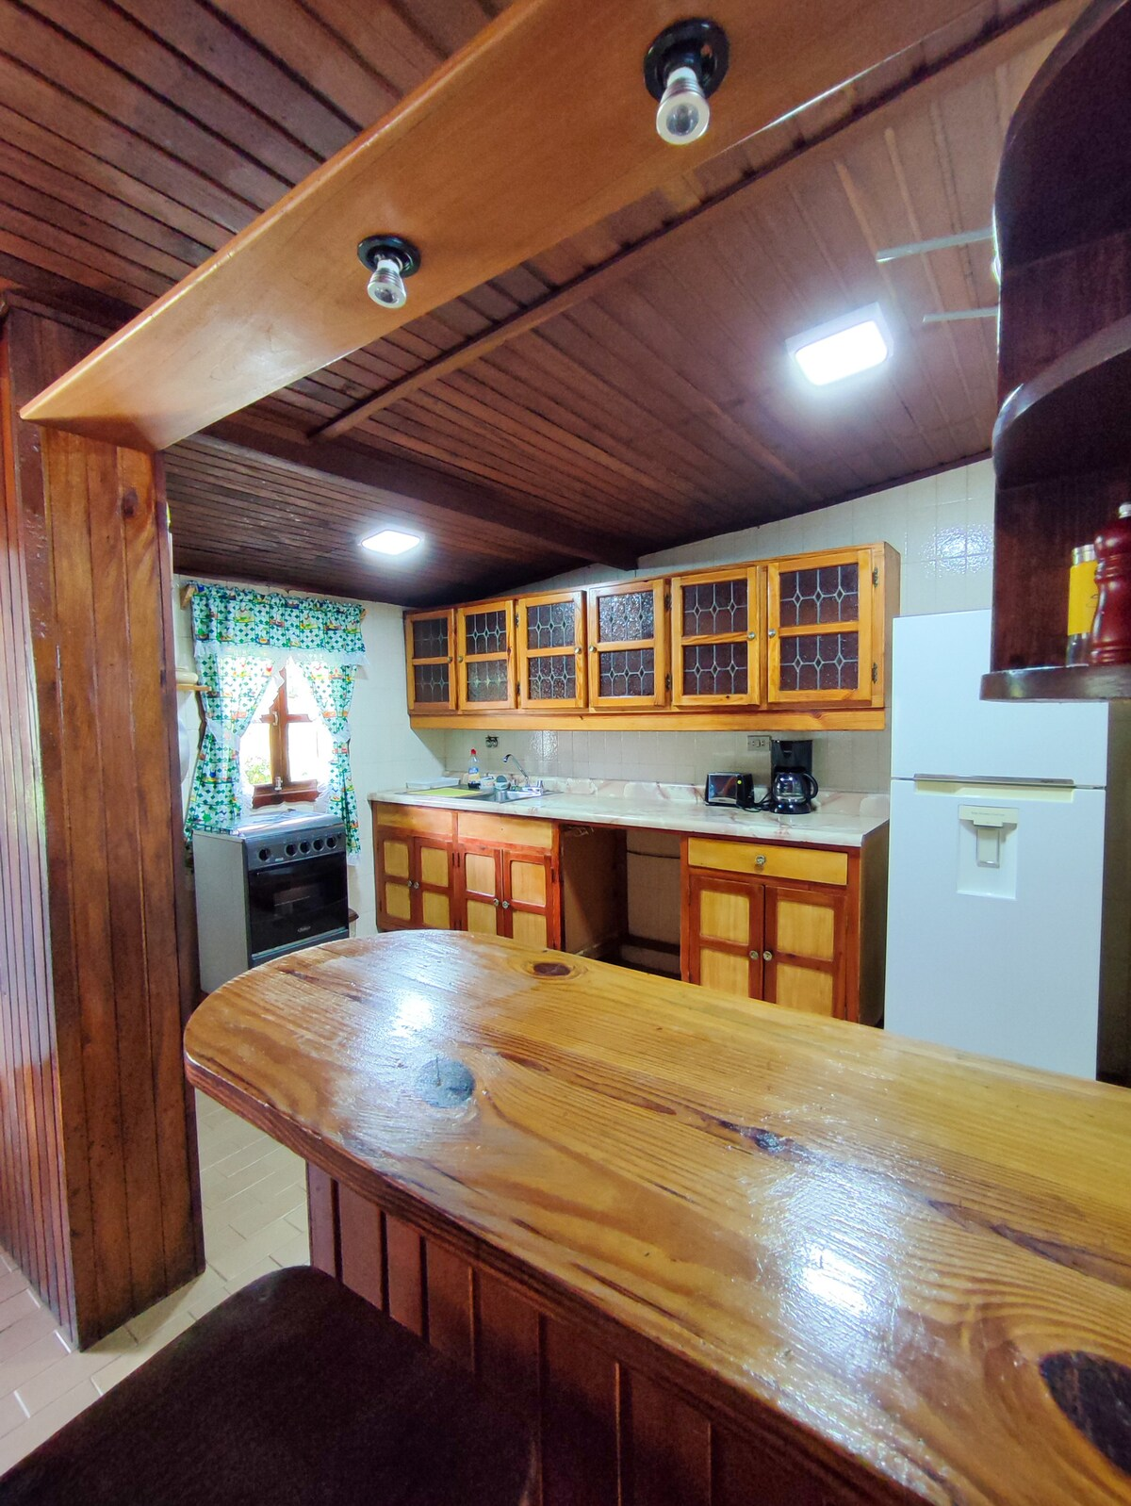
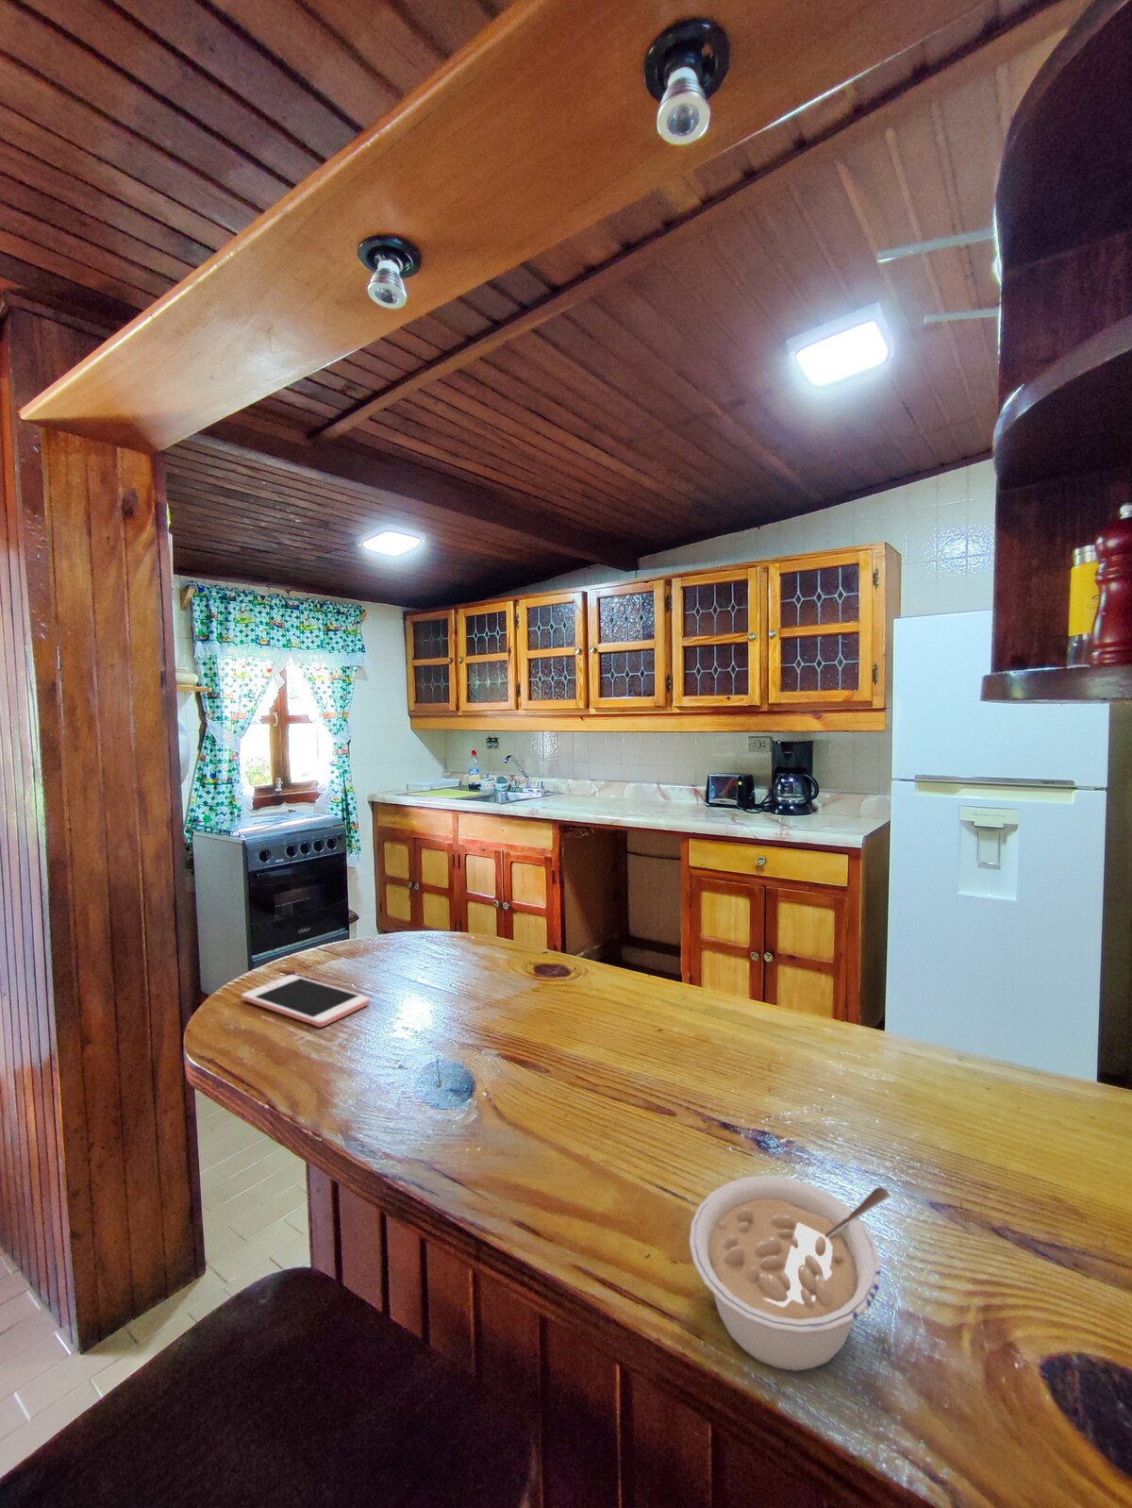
+ cell phone (304, 999)
+ legume (784, 1263)
